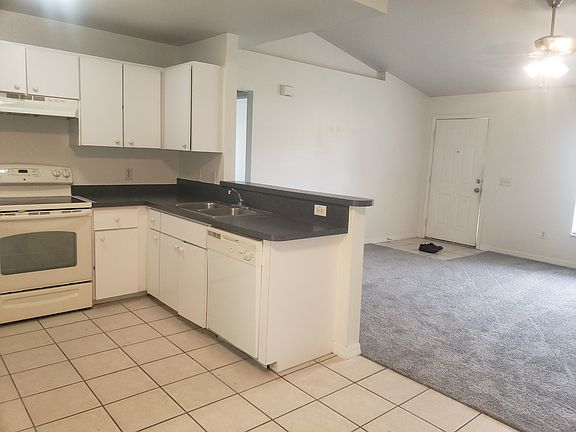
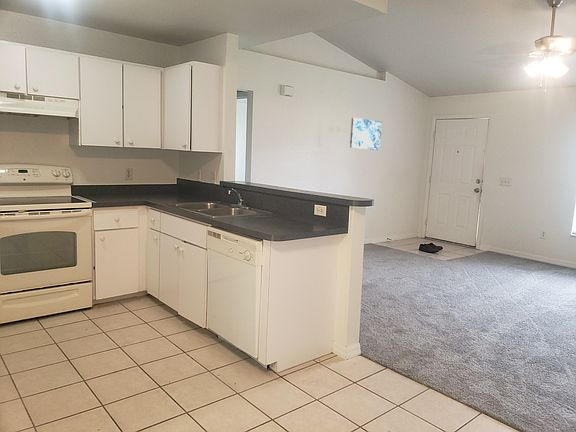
+ wall art (366, 134)
